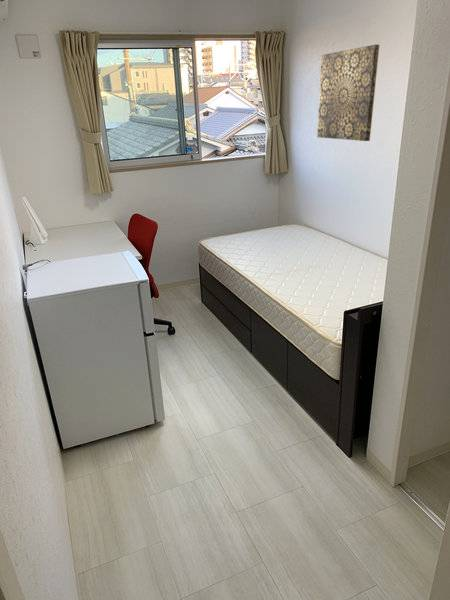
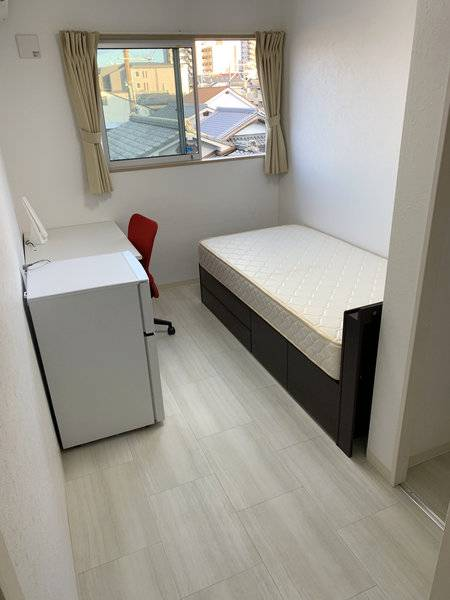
- wall art (344, 96)
